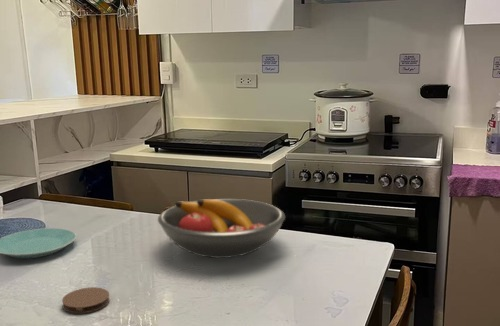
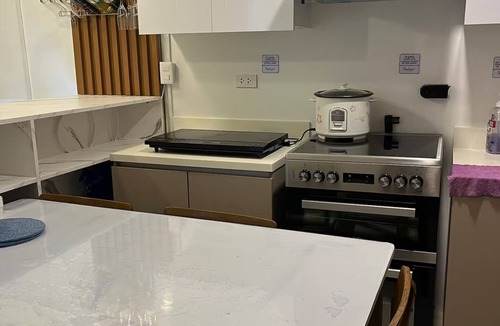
- plate (35, 244)
- fruit bowl (221, 227)
- coaster (86, 299)
